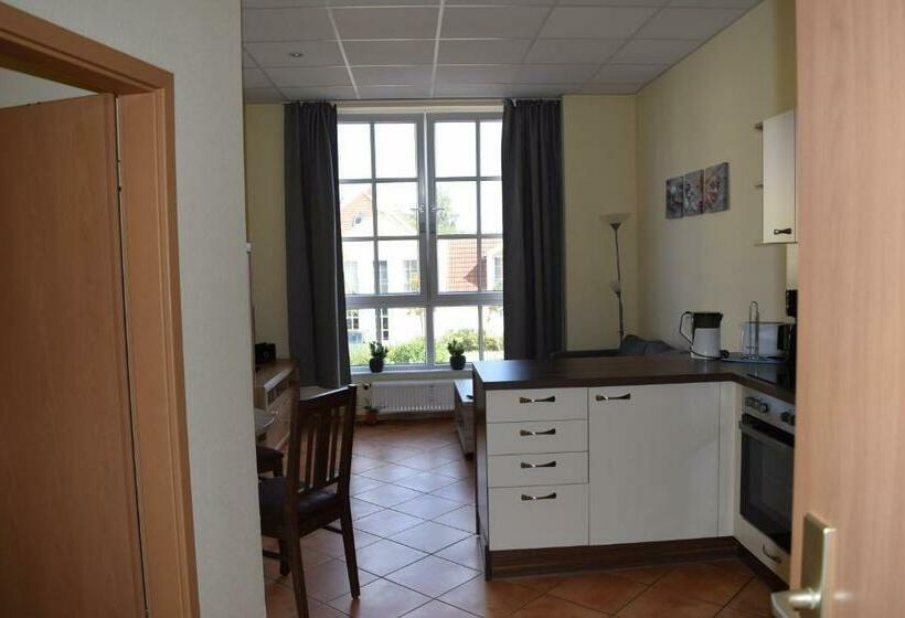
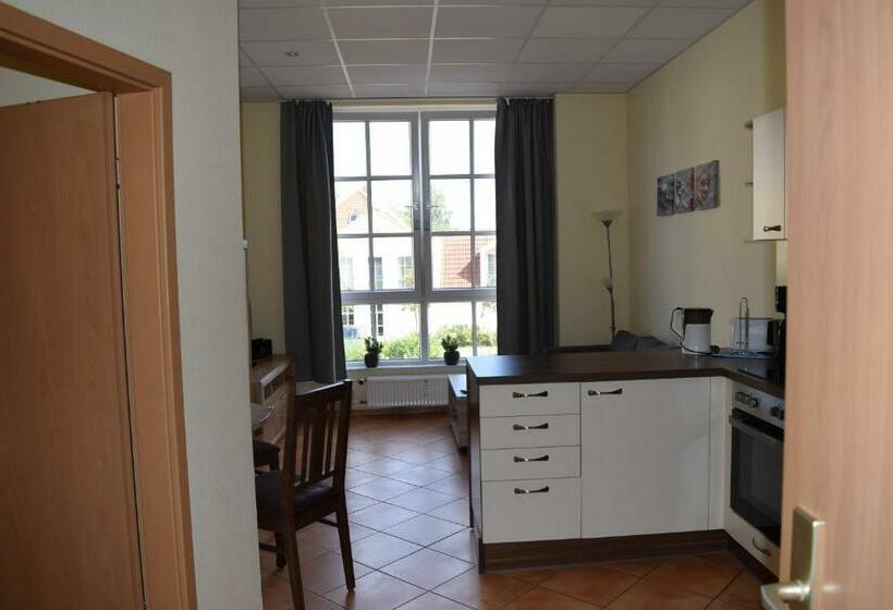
- potted plant (372, 409)
